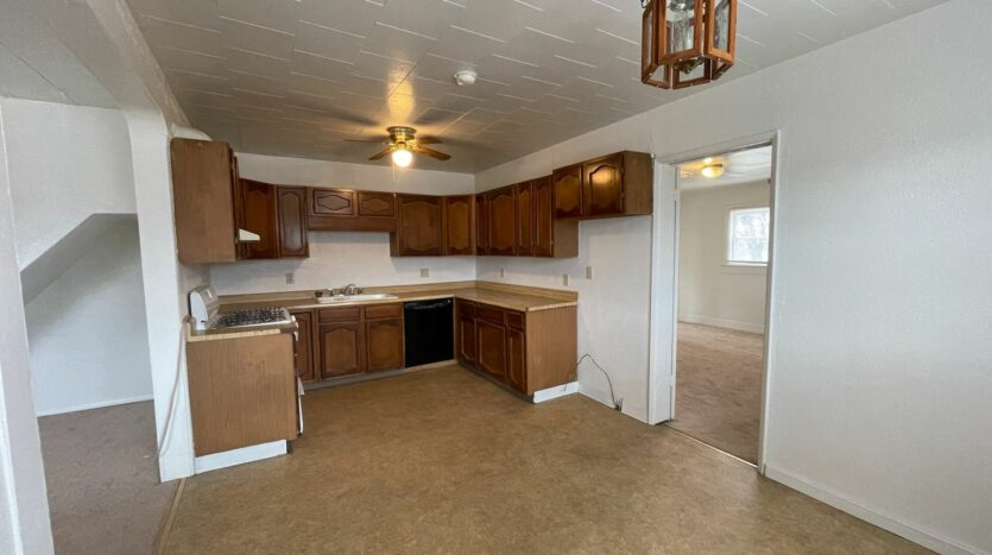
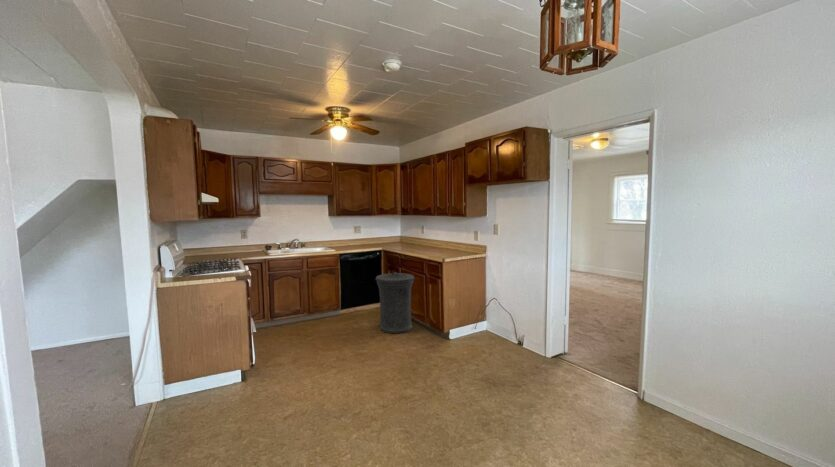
+ trash can (395, 300)
